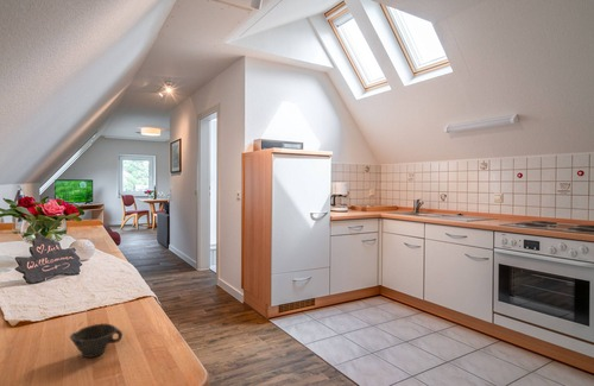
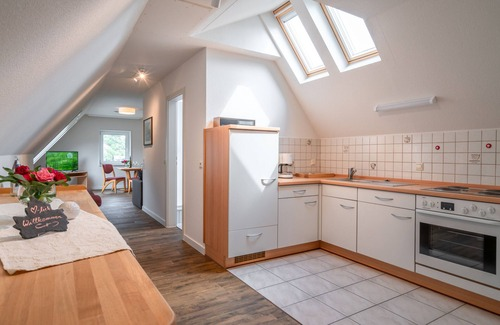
- cup (96, 341)
